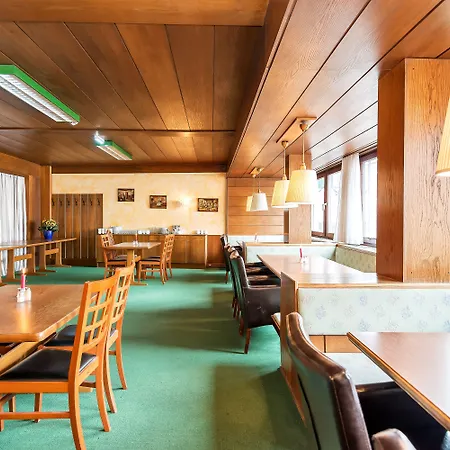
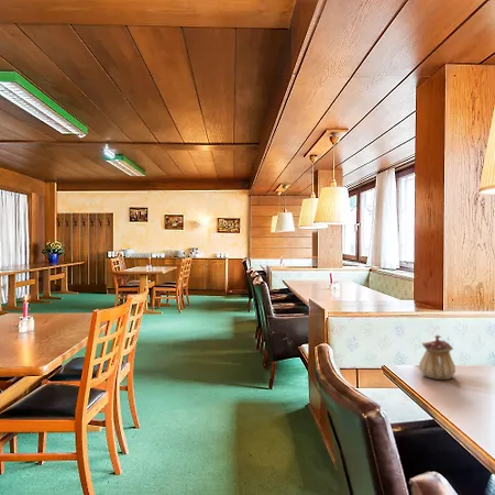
+ teapot (437, 355)
